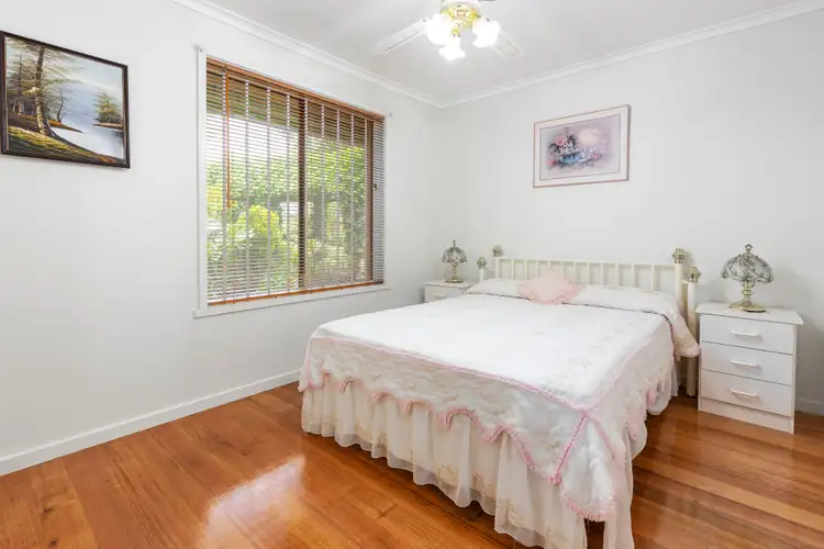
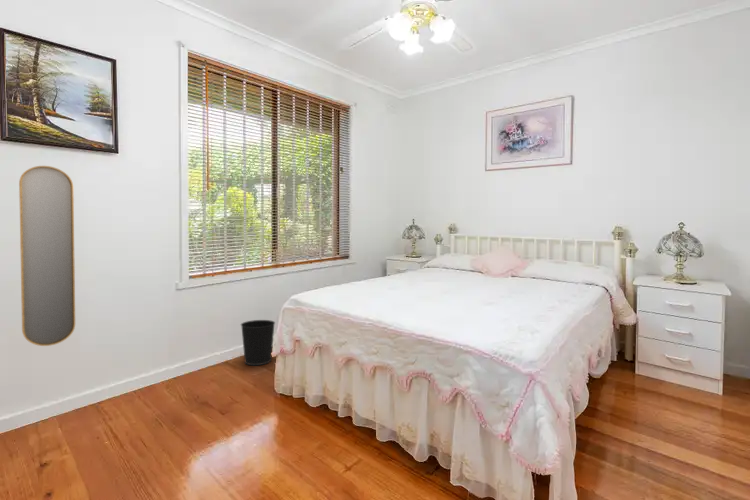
+ home mirror (48, 256)
+ wastebasket (258, 342)
